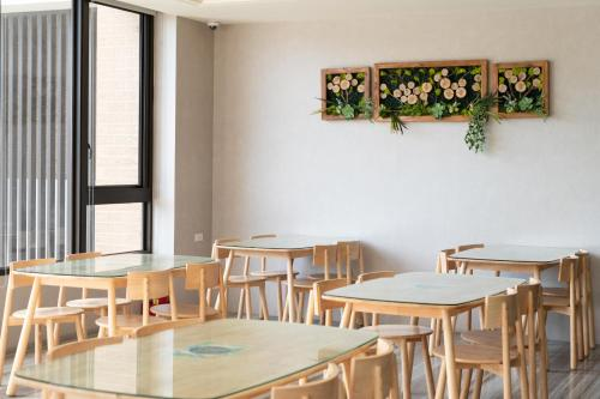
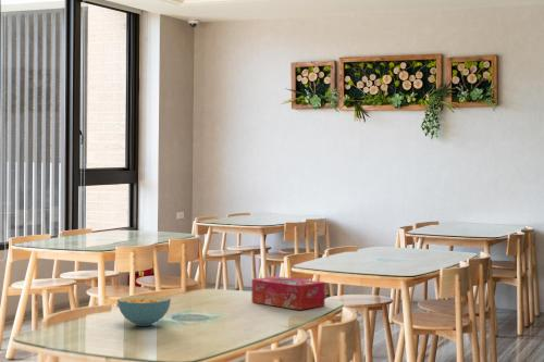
+ cereal bowl (144, 311)
+ tissue box (287, 291)
